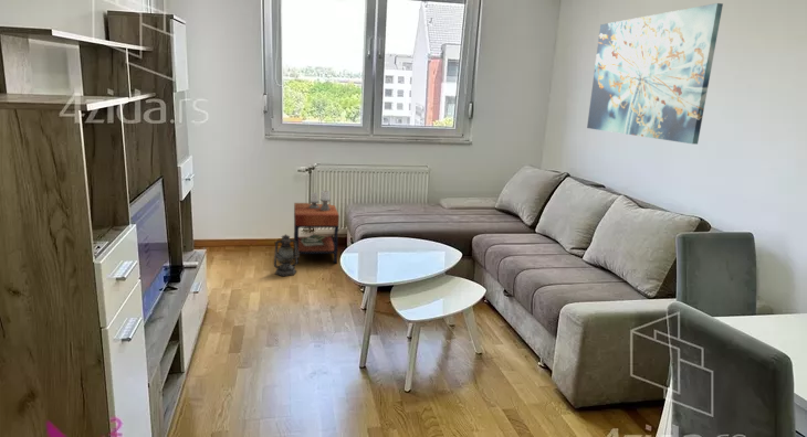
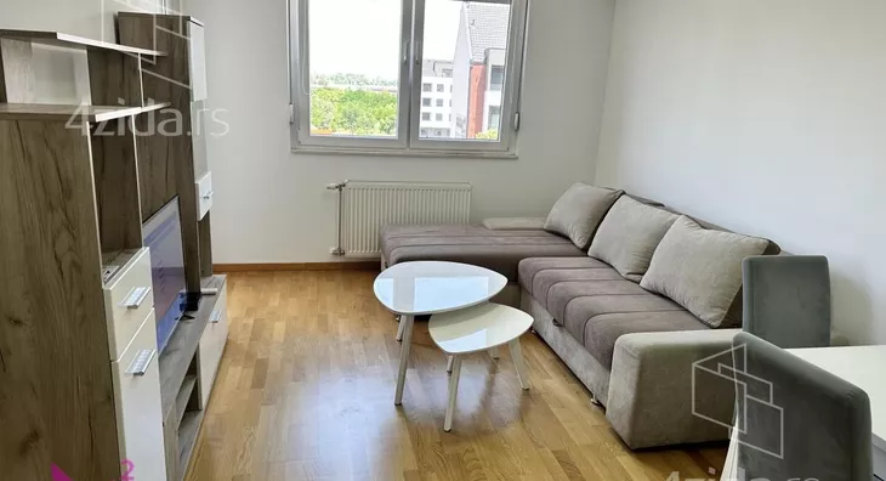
- side table (315, 223)
- lantern (285, 253)
- wall art (642, 76)
